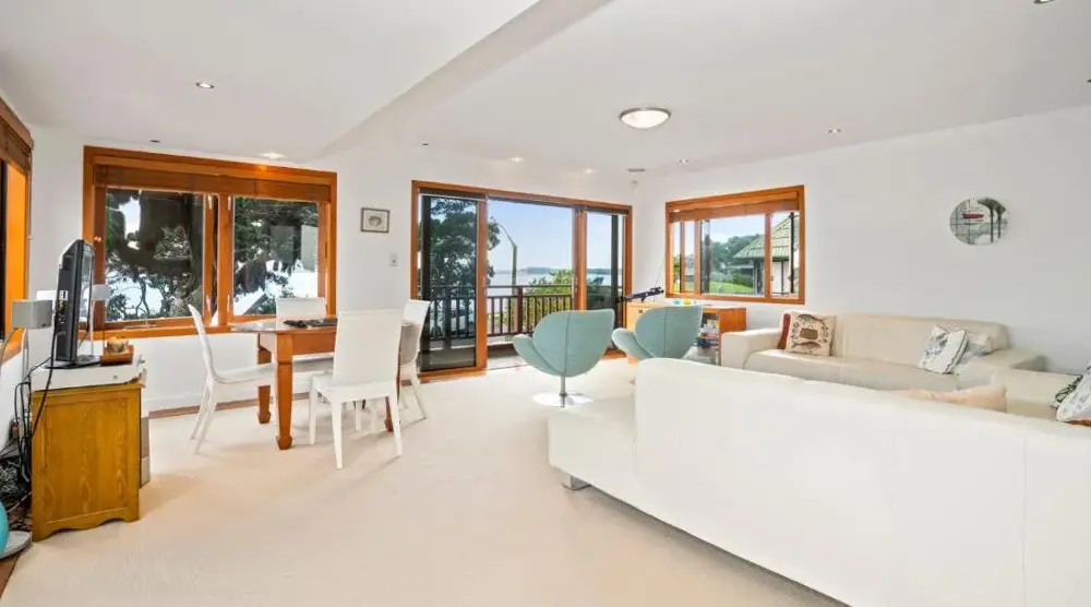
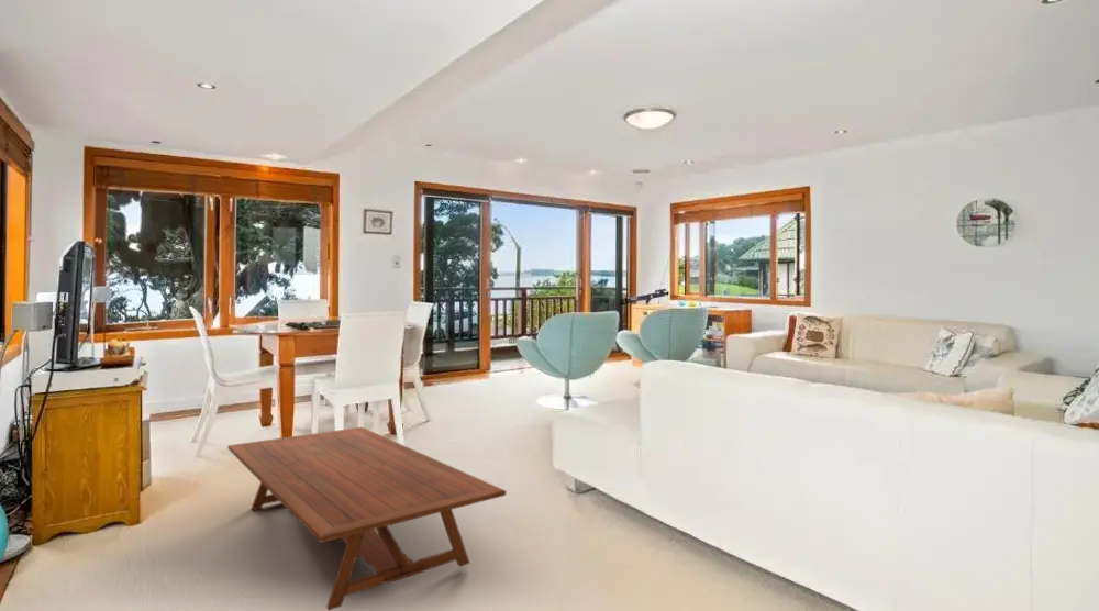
+ coffee table (347, 499)
